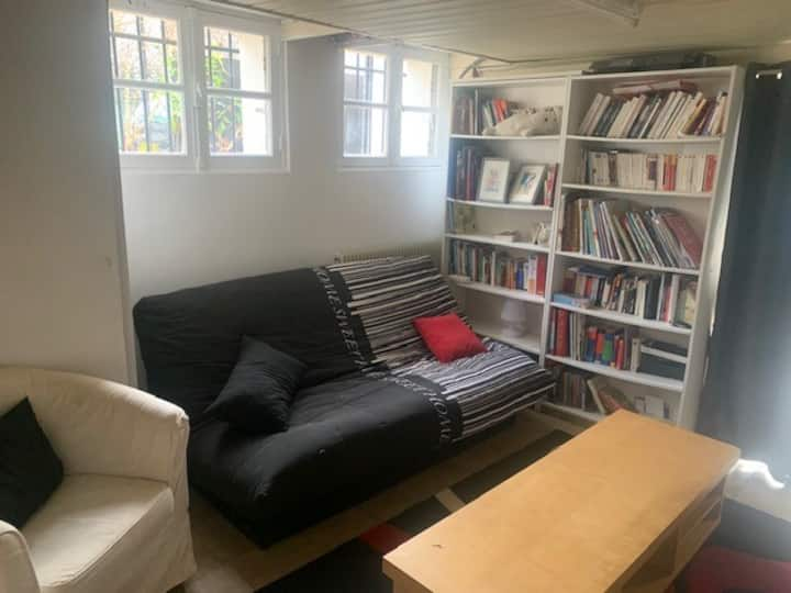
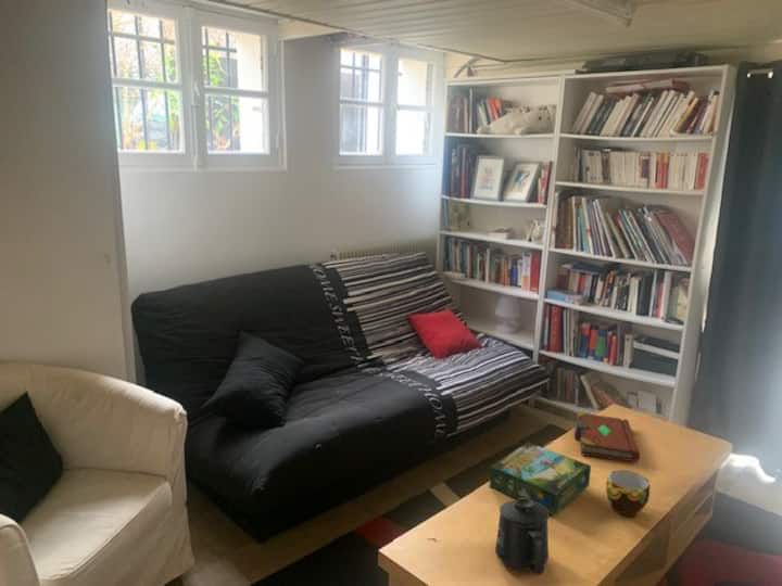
+ mug (528, 535)
+ cup (628, 493)
+ book (606, 434)
+ board game (540, 475)
